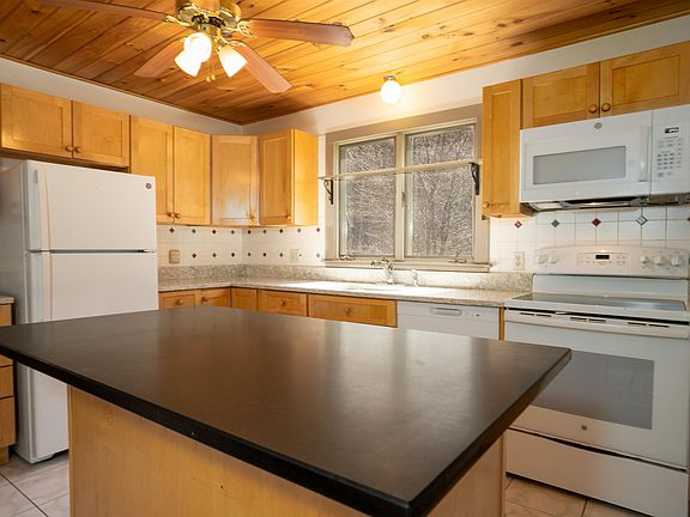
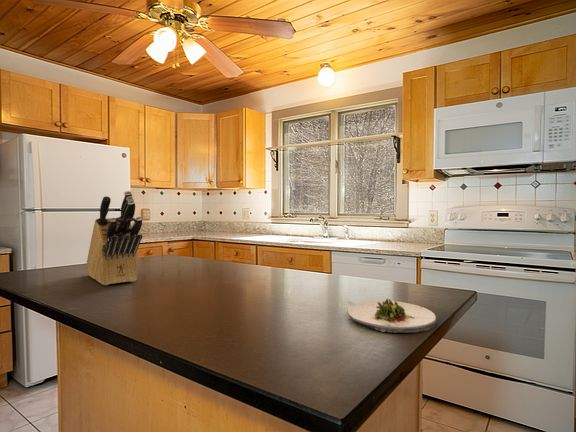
+ knife block (112, 236)
+ salad plate (391, 309)
